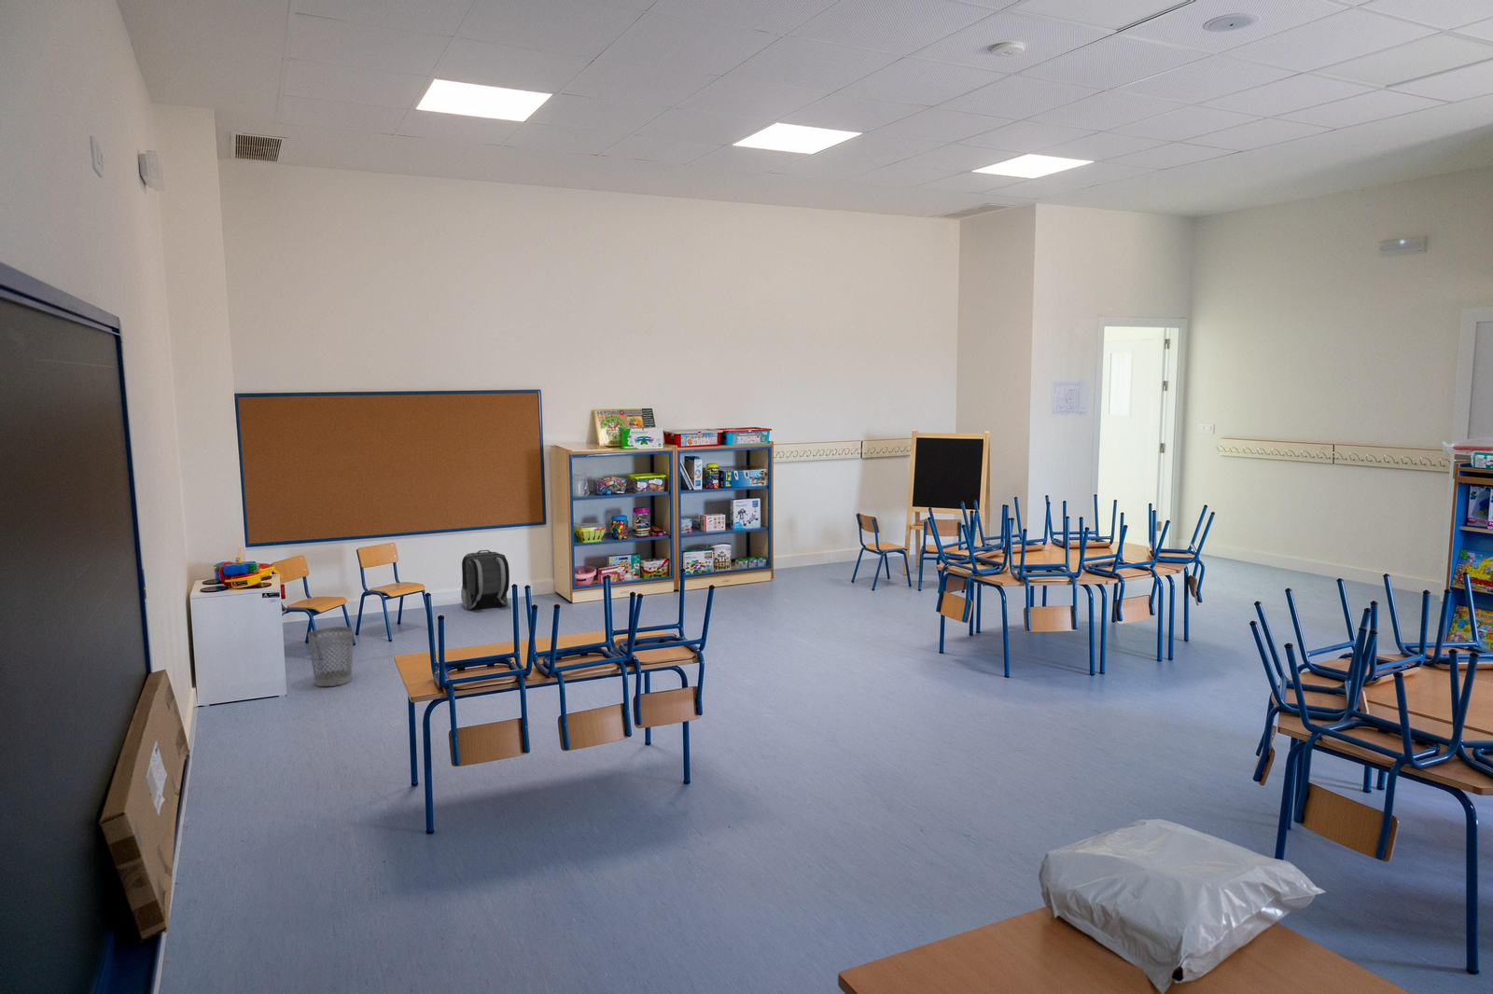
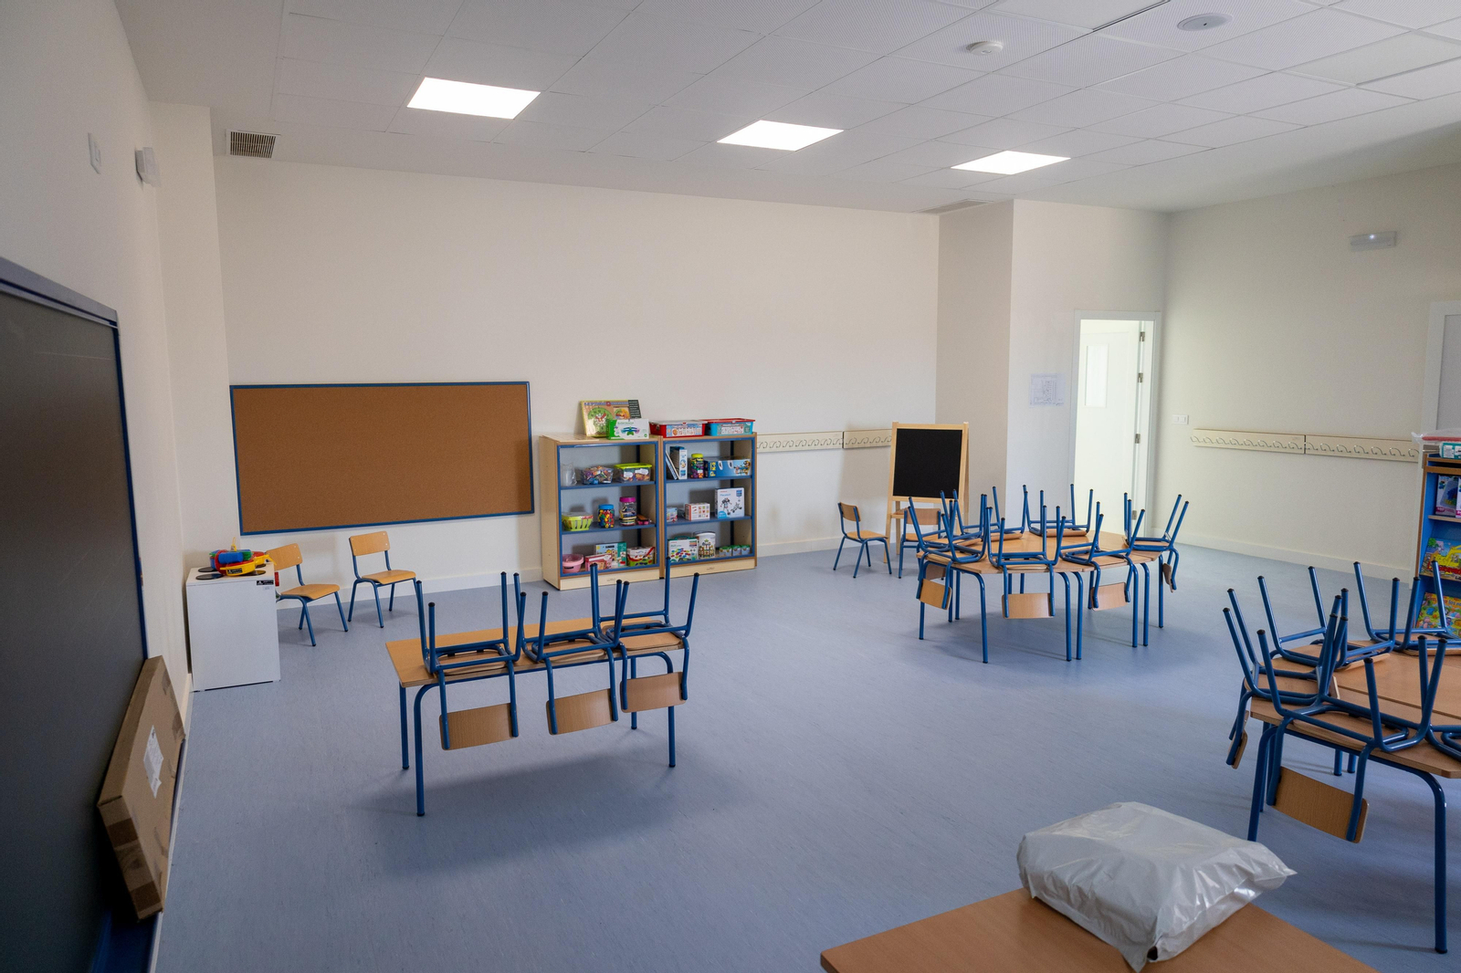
- wastebasket (332, 657)
- backpack (485, 579)
